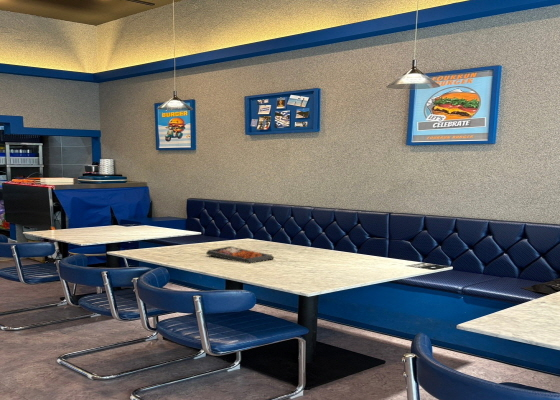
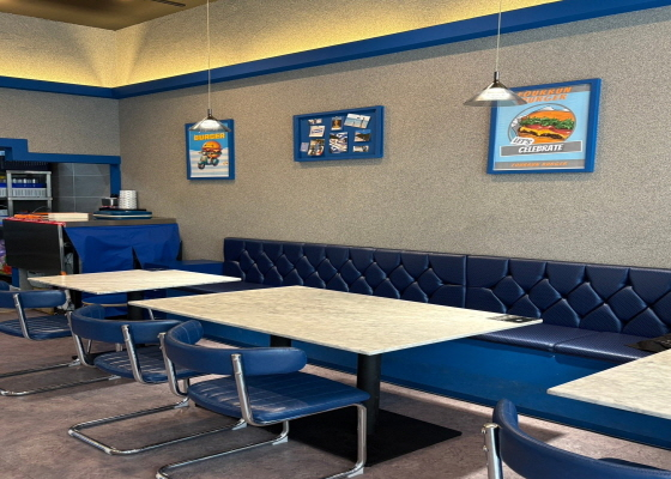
- food tray (239, 253)
